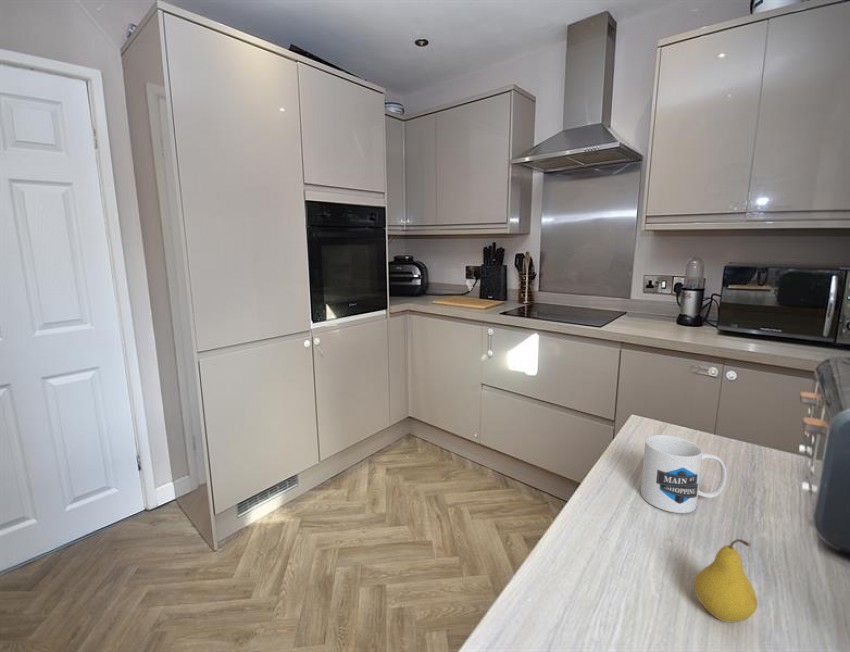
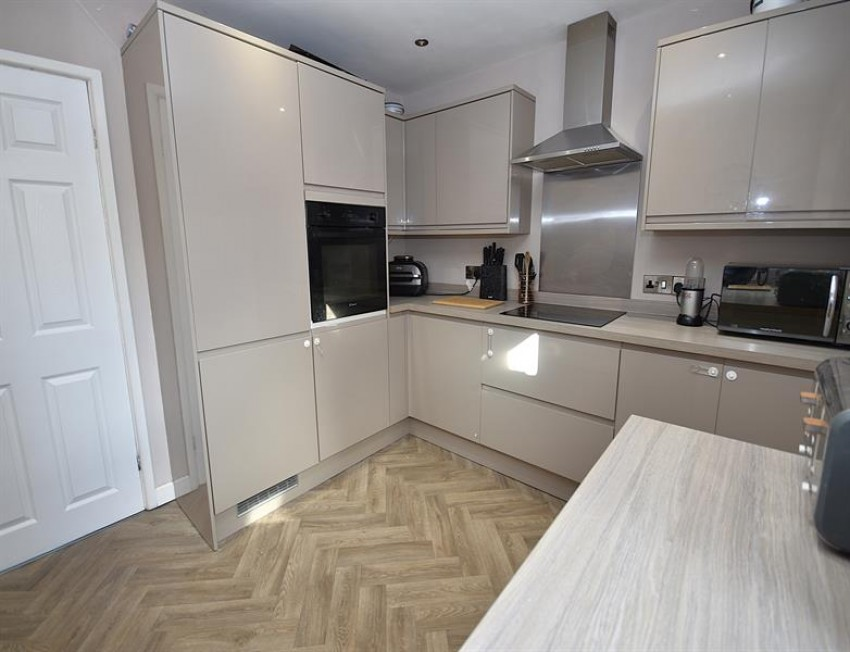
- mug (680, 474)
- fruit (727, 572)
